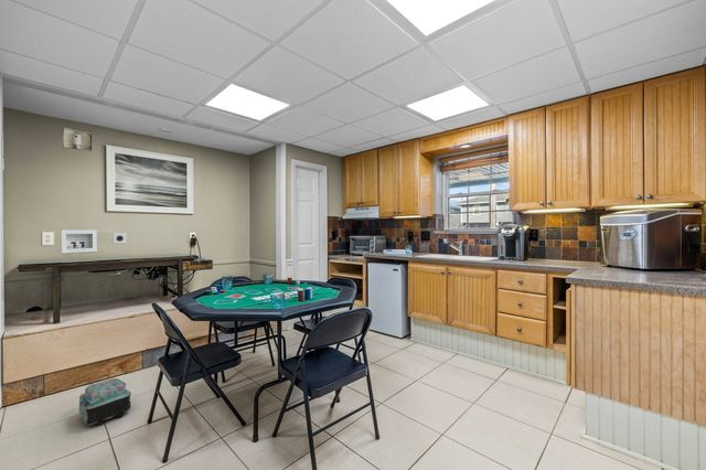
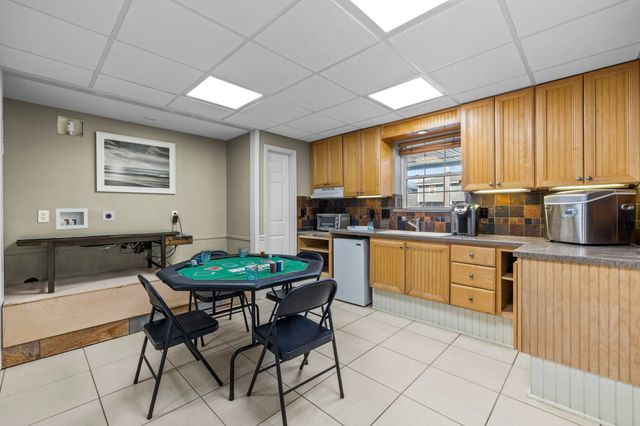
- backpack (104, 398)
